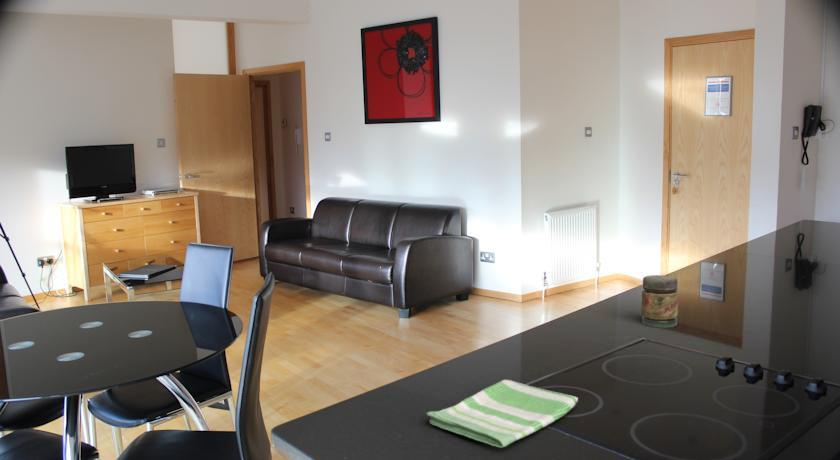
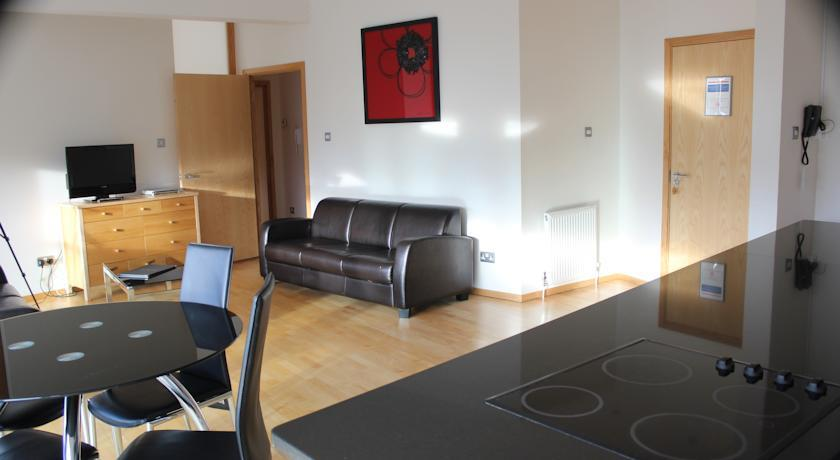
- jar (659, 301)
- dish towel (504, 409)
